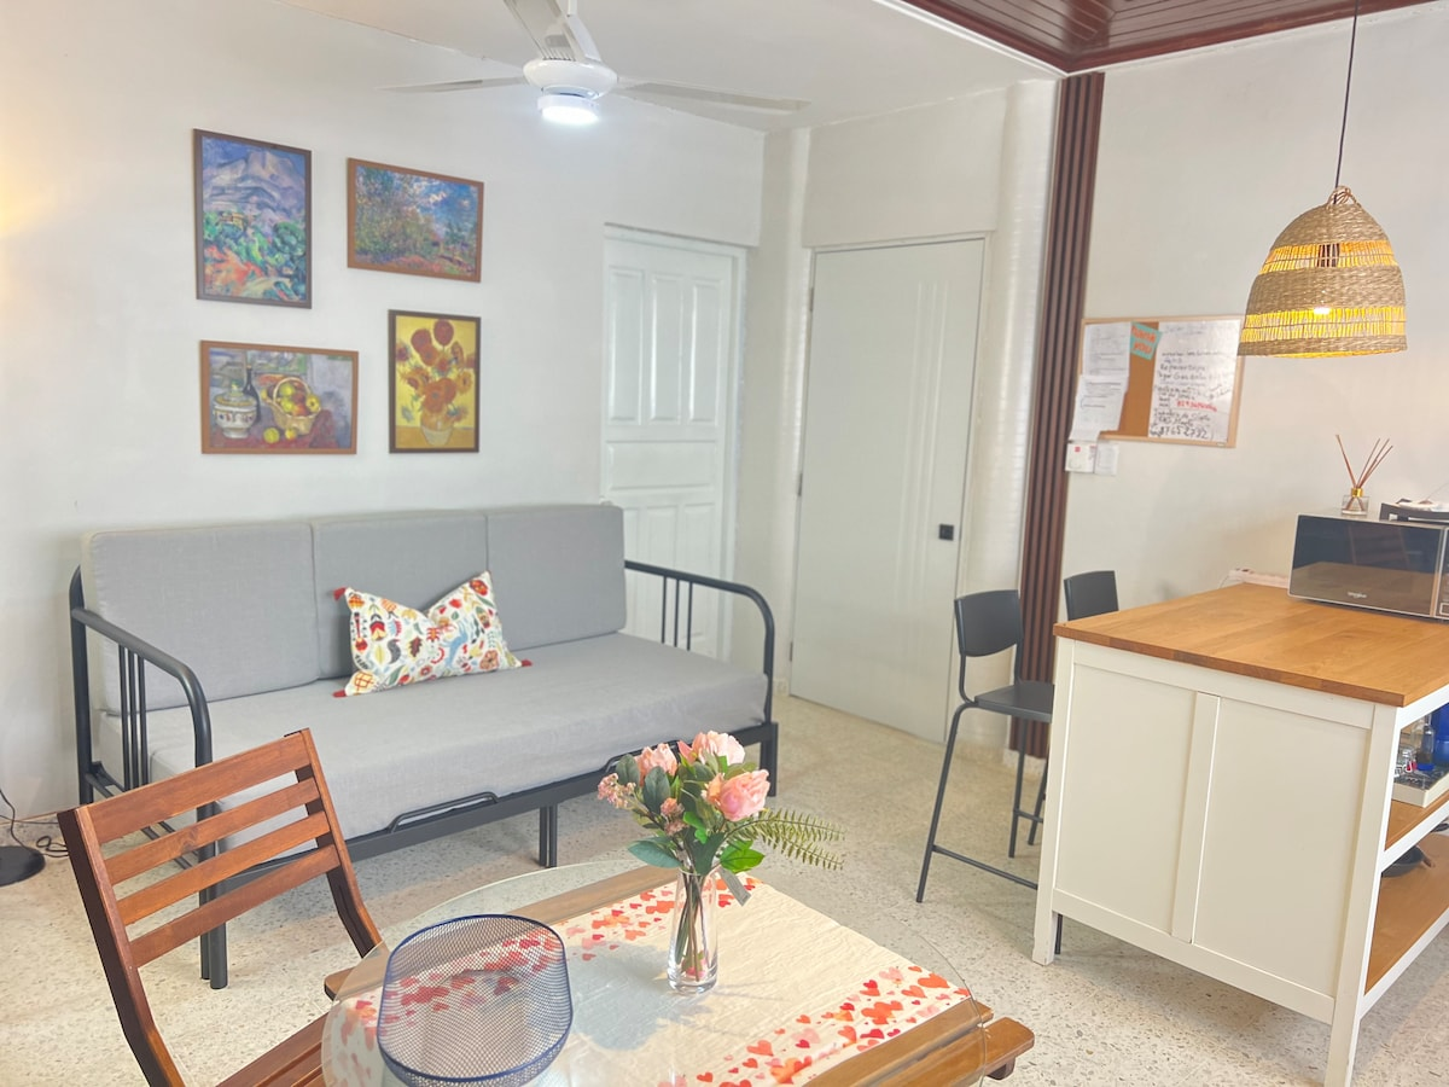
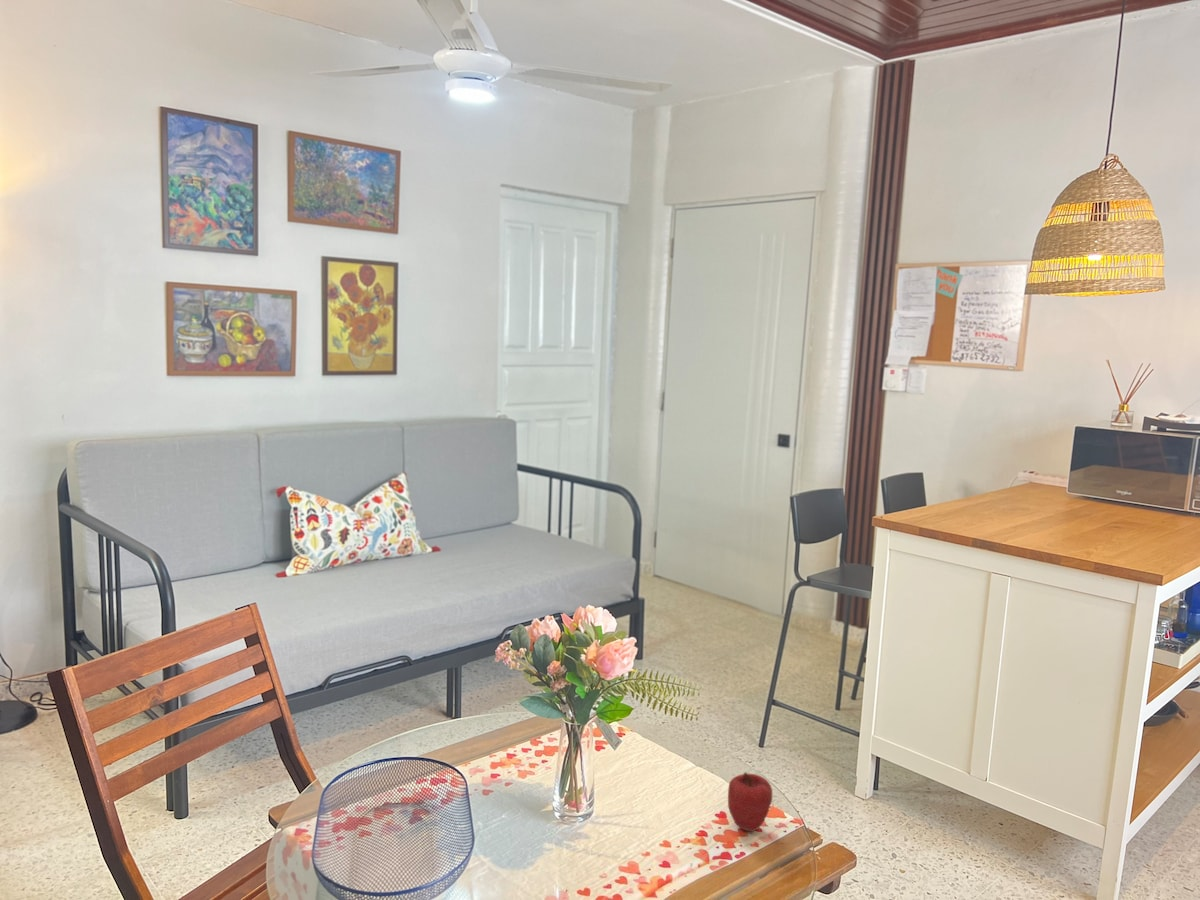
+ apple (749, 801)
